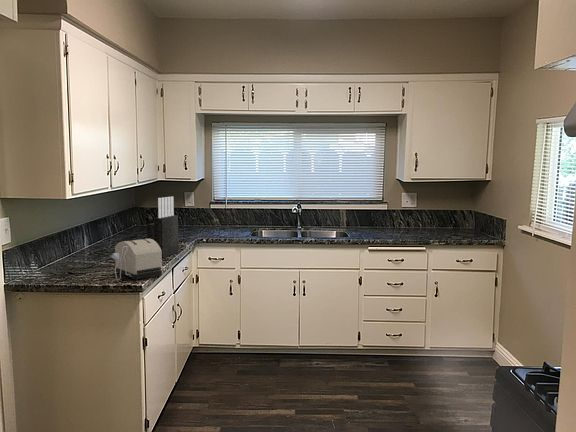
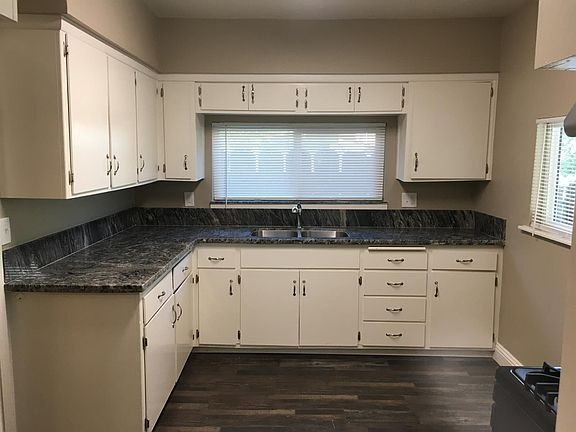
- knife block (161, 225)
- toaster (129, 258)
